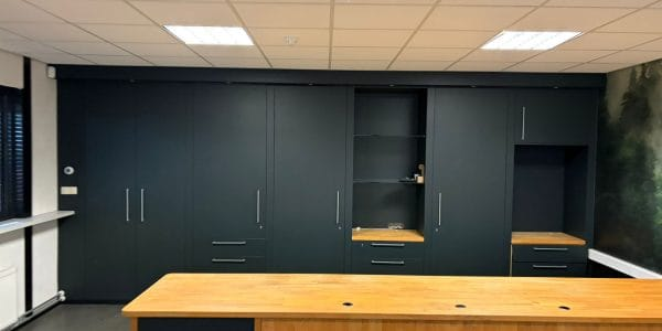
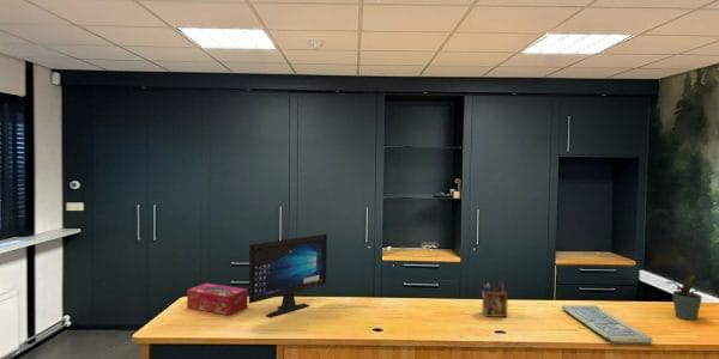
+ tissue box (217, 298)
+ keyboard (602, 322)
+ potted plant (685, 296)
+ desk organizer (494, 298)
+ computer monitor (284, 273)
